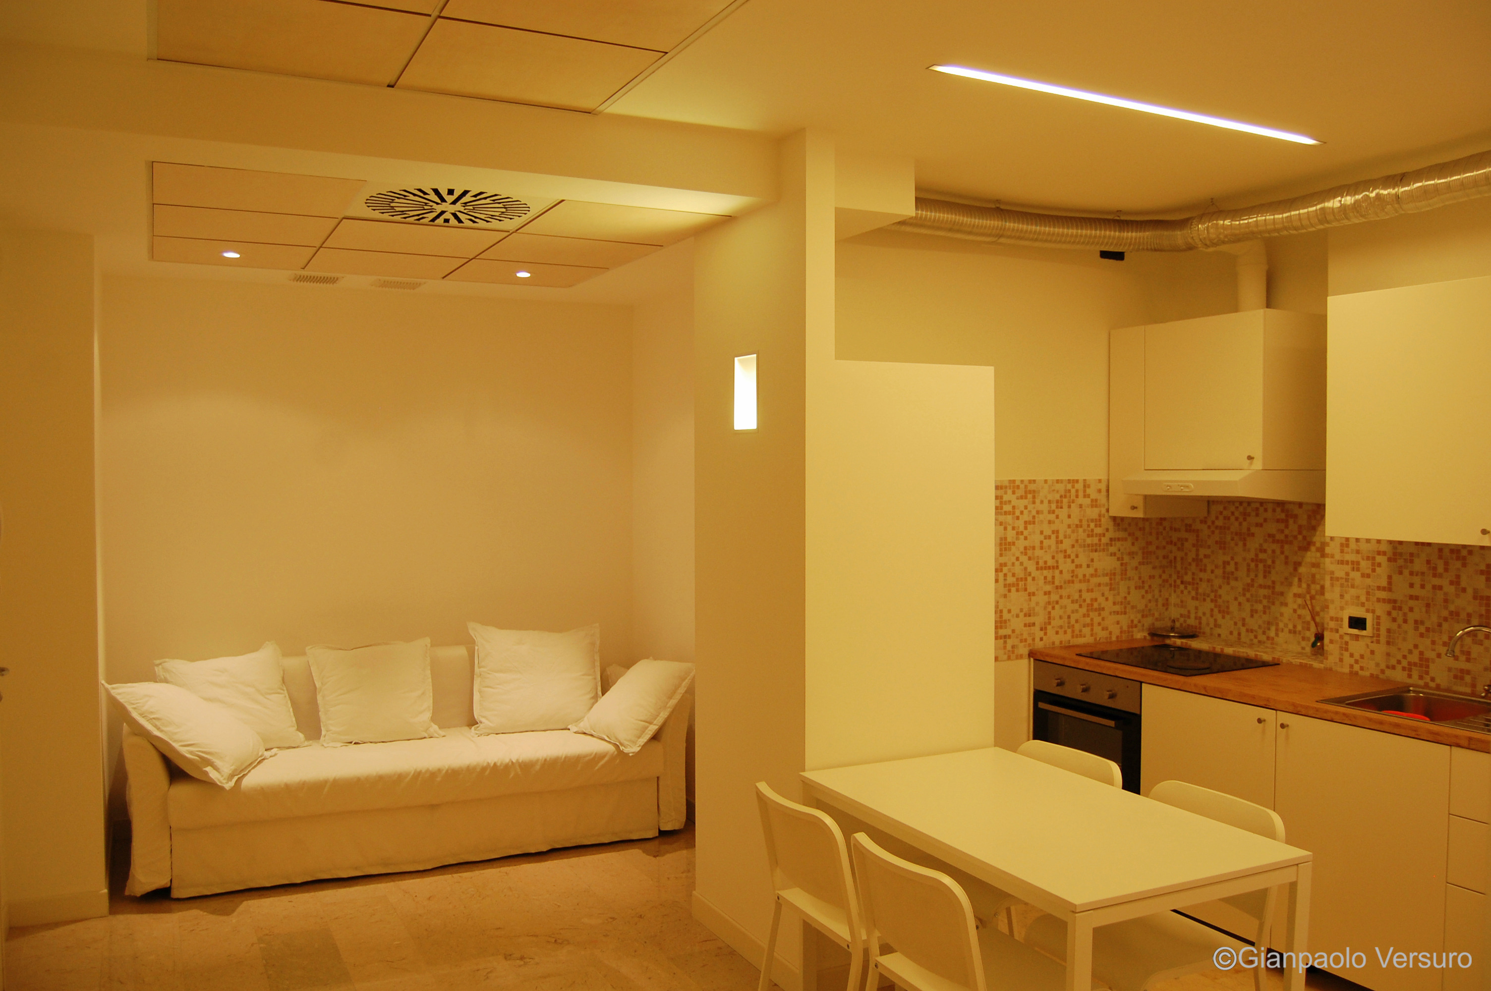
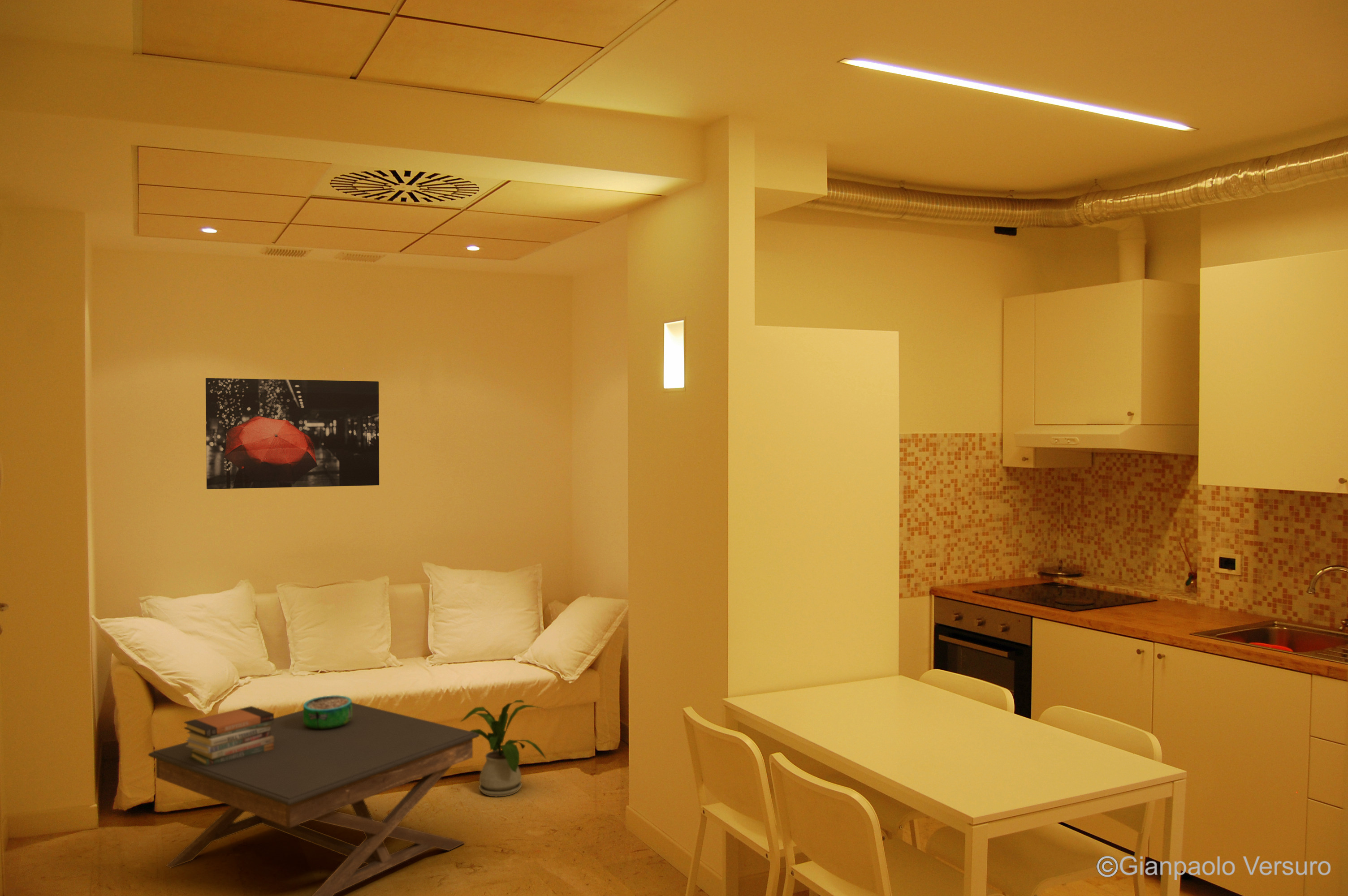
+ book stack (230, 735)
+ decorative bowl (328, 712)
+ house plant (501, 739)
+ coffee table (319, 798)
+ wall art (295, 433)
